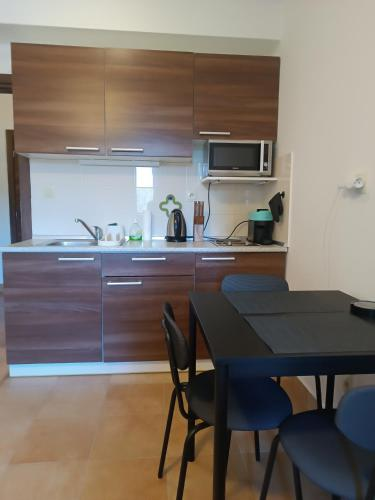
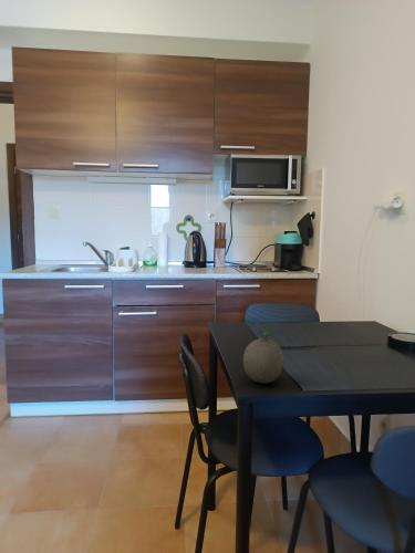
+ fruit (264, 354)
